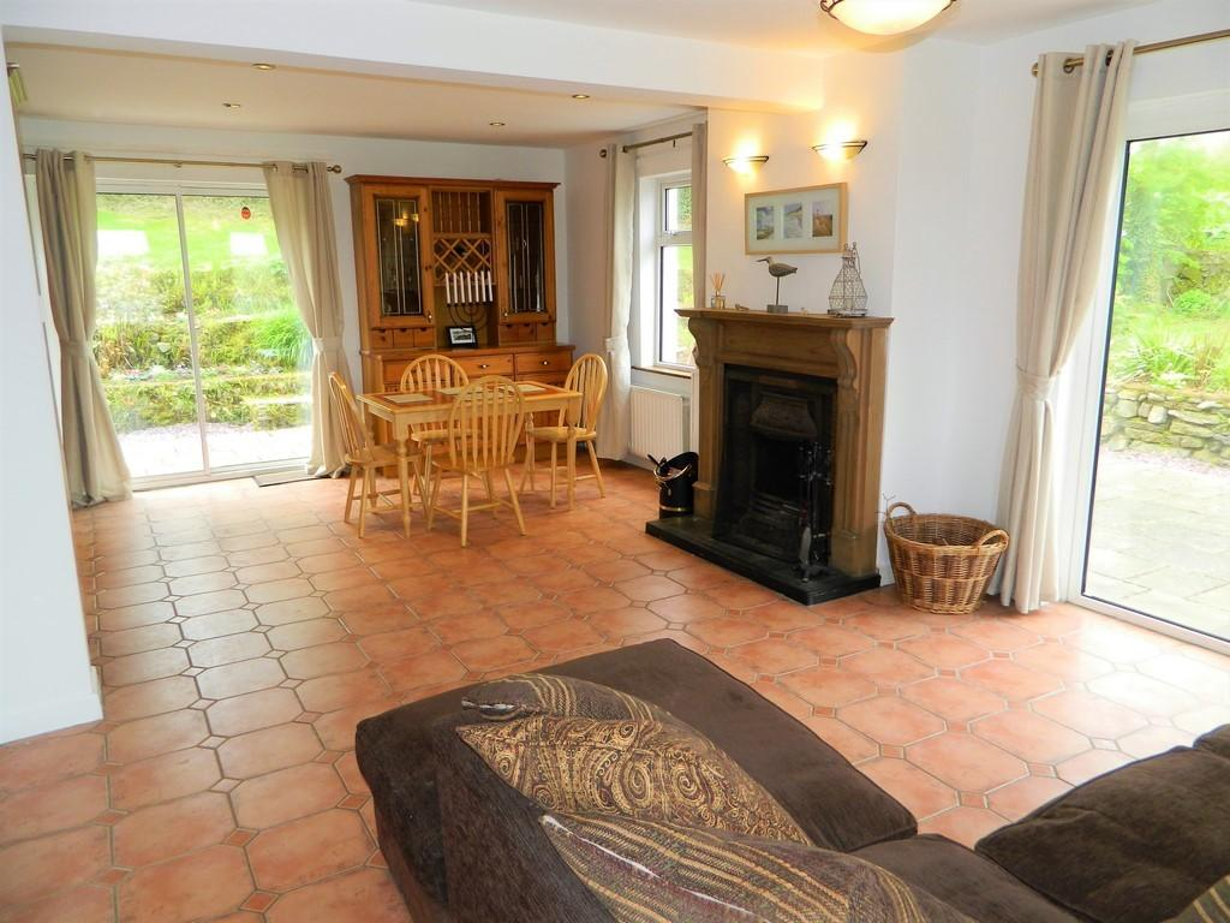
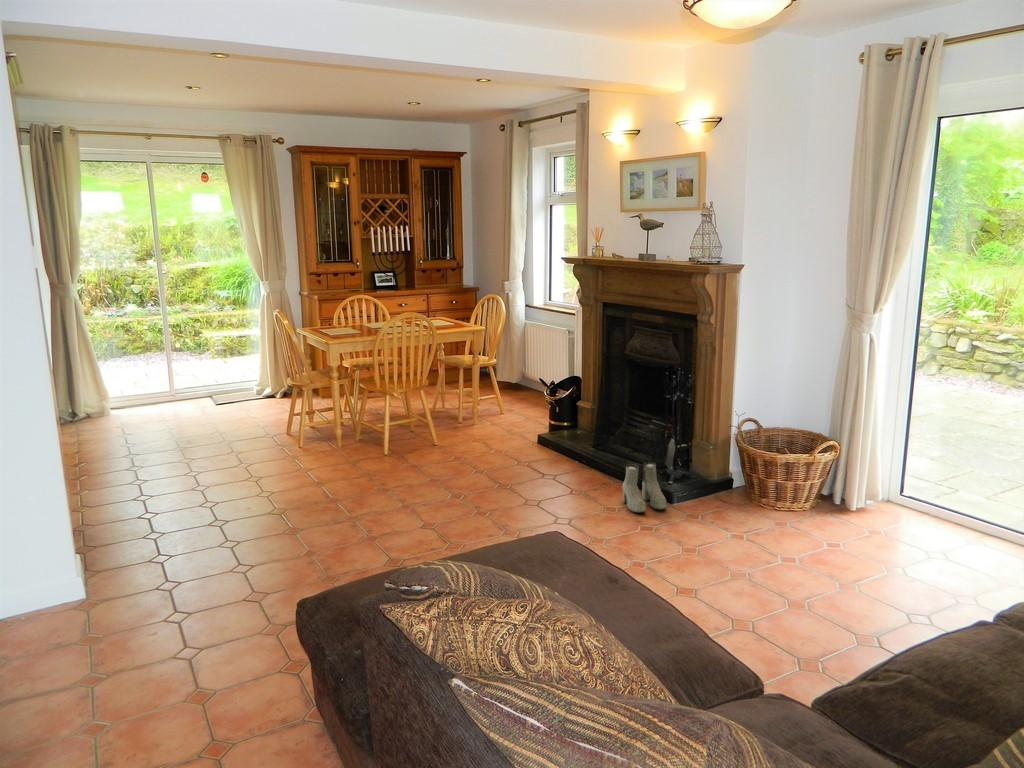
+ boots (644, 486)
